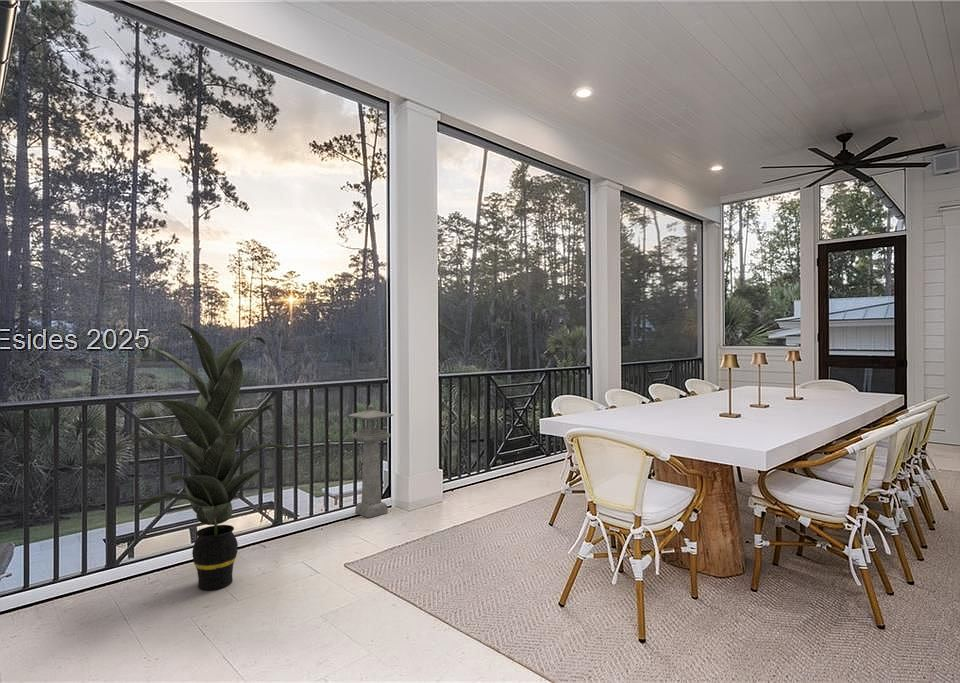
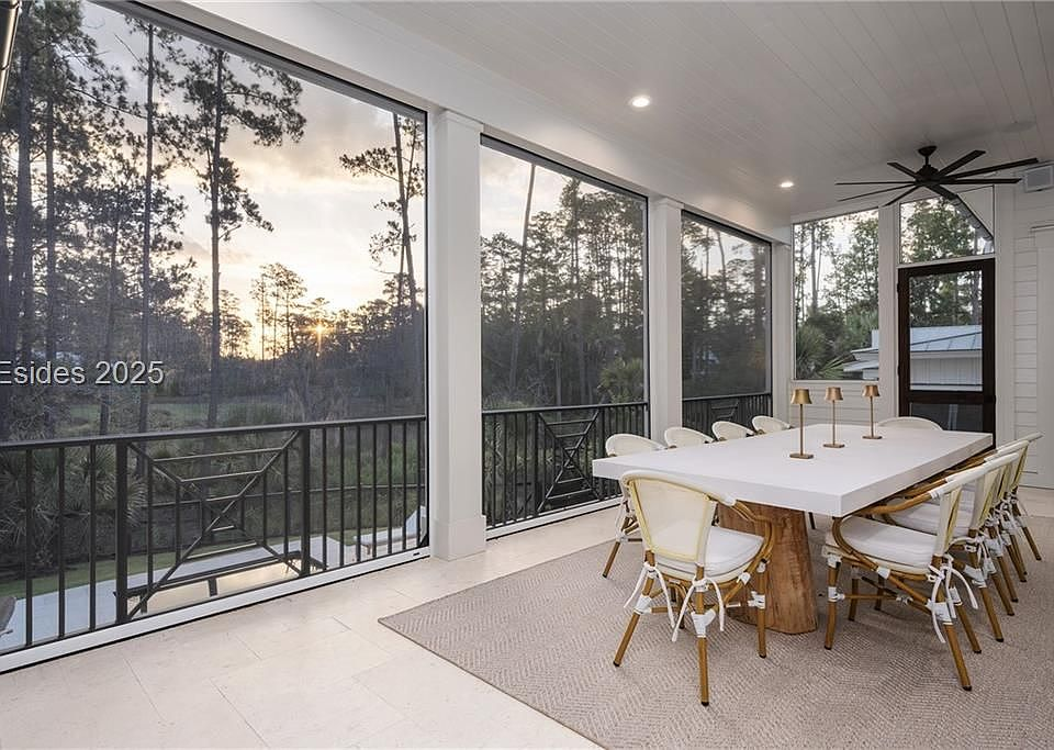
- indoor plant (202, 453)
- lantern (371, 458)
